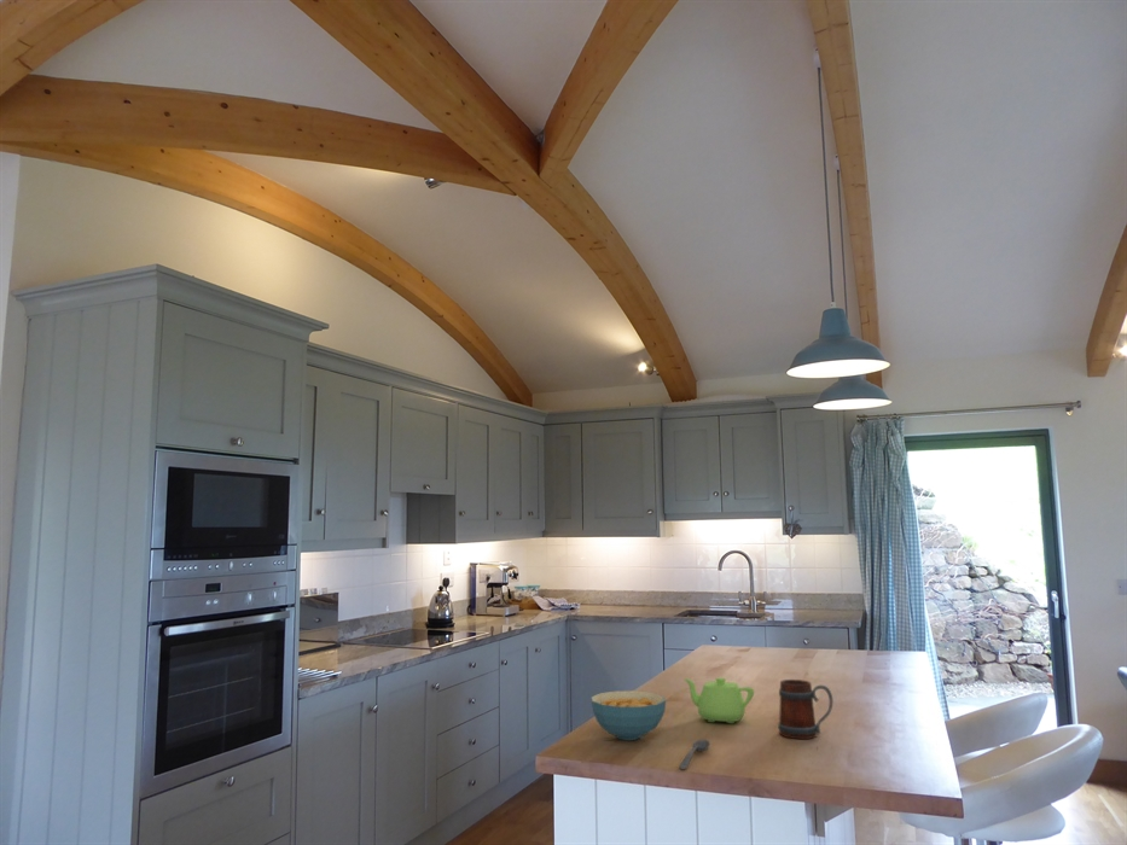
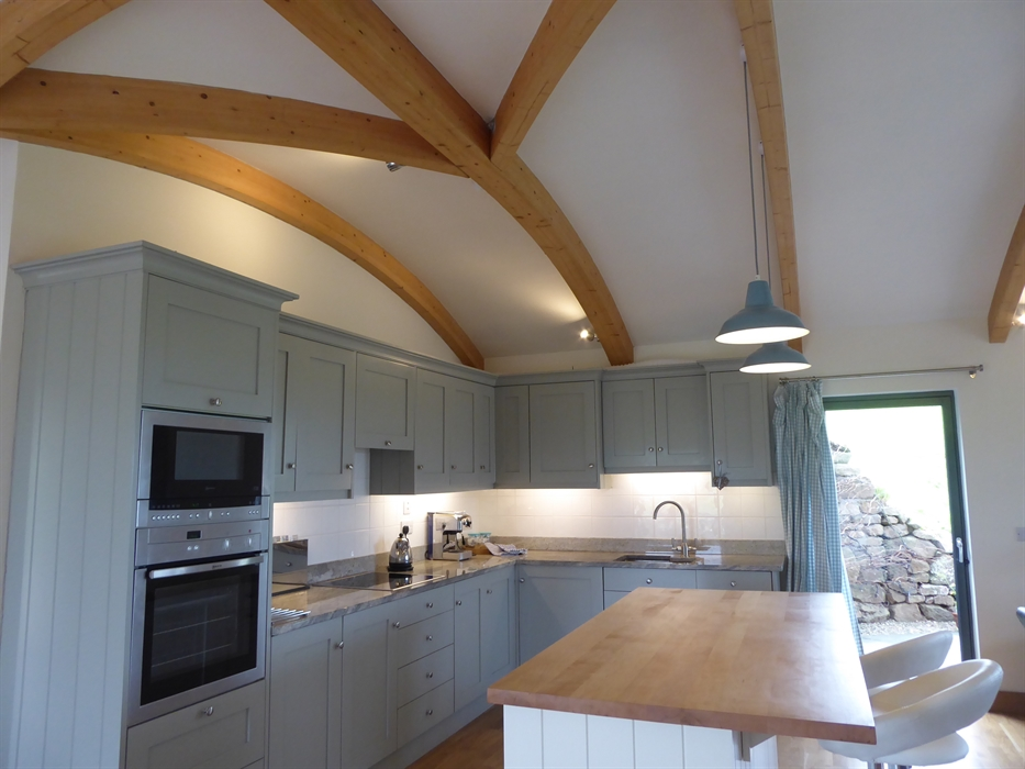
- cereal bowl (628, 717)
- teapot (718, 698)
- mug (804, 709)
- soupspoon (692, 753)
